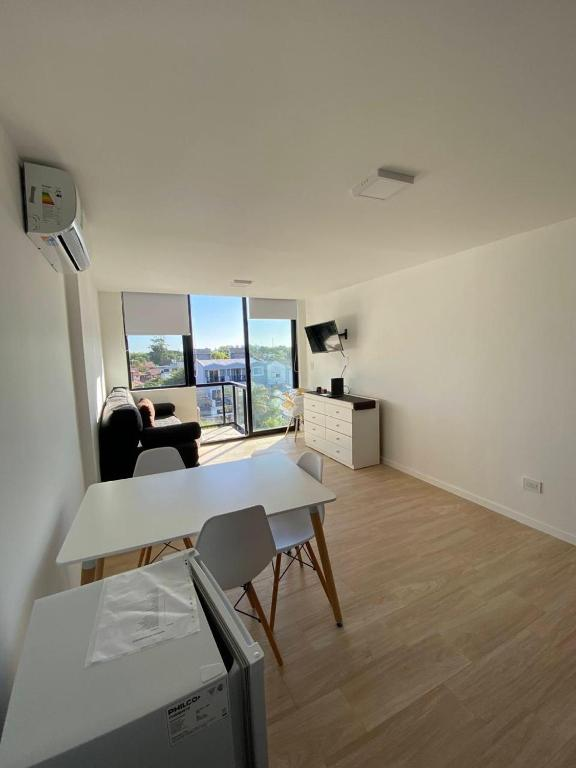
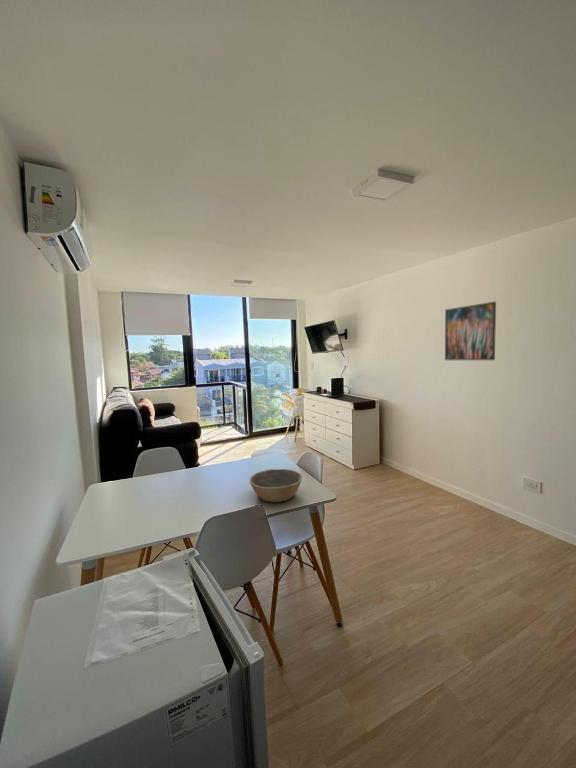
+ bowl (276, 486)
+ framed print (468, 333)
